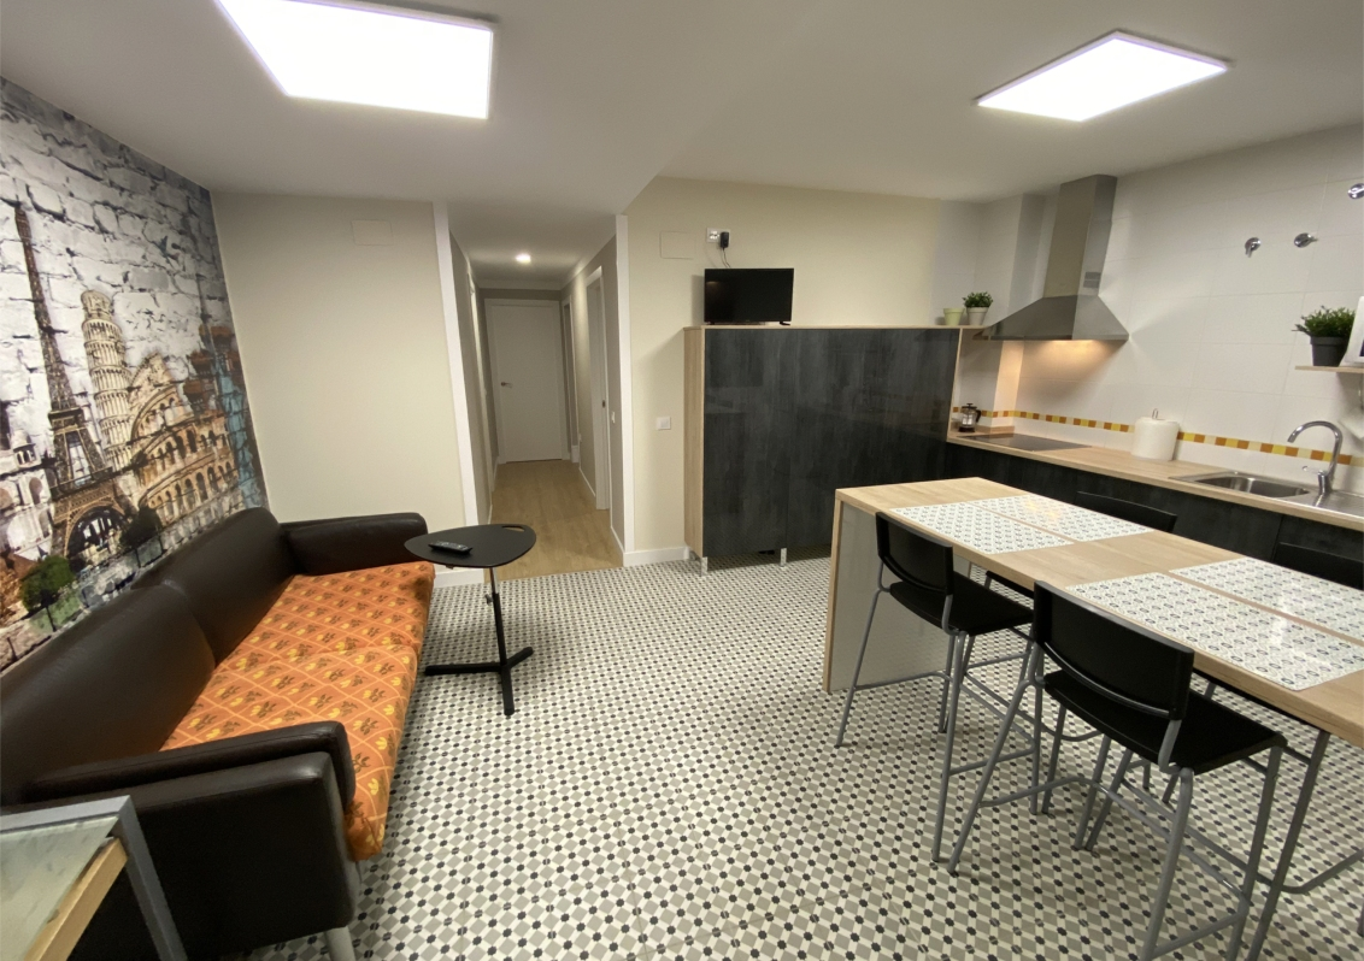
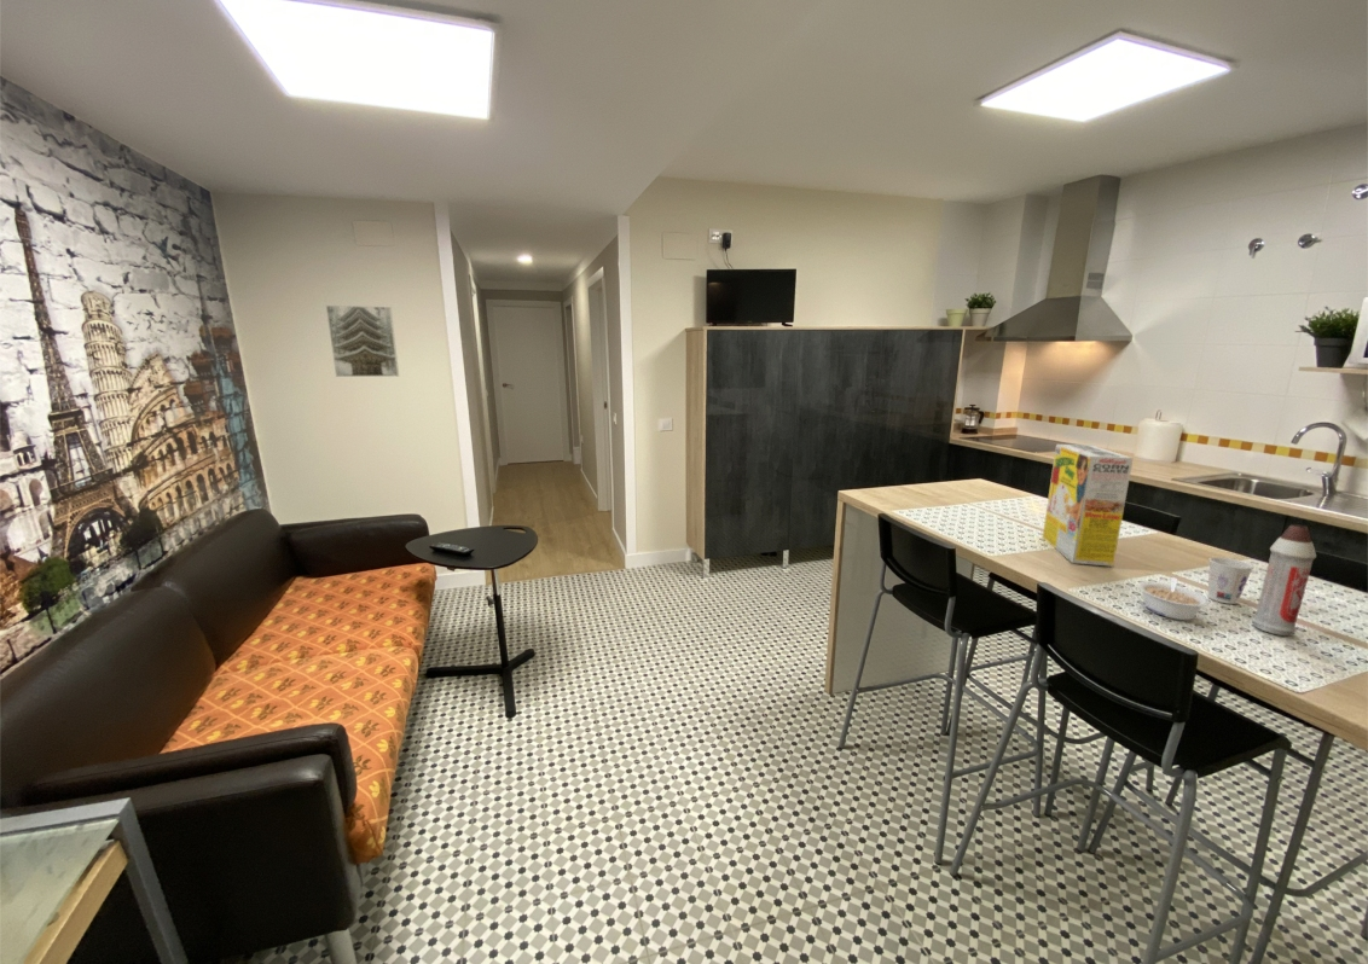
+ cereal box (1083, 501)
+ legume (1169, 599)
+ cup (1227, 580)
+ spray bottle (1285, 579)
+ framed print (363, 342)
